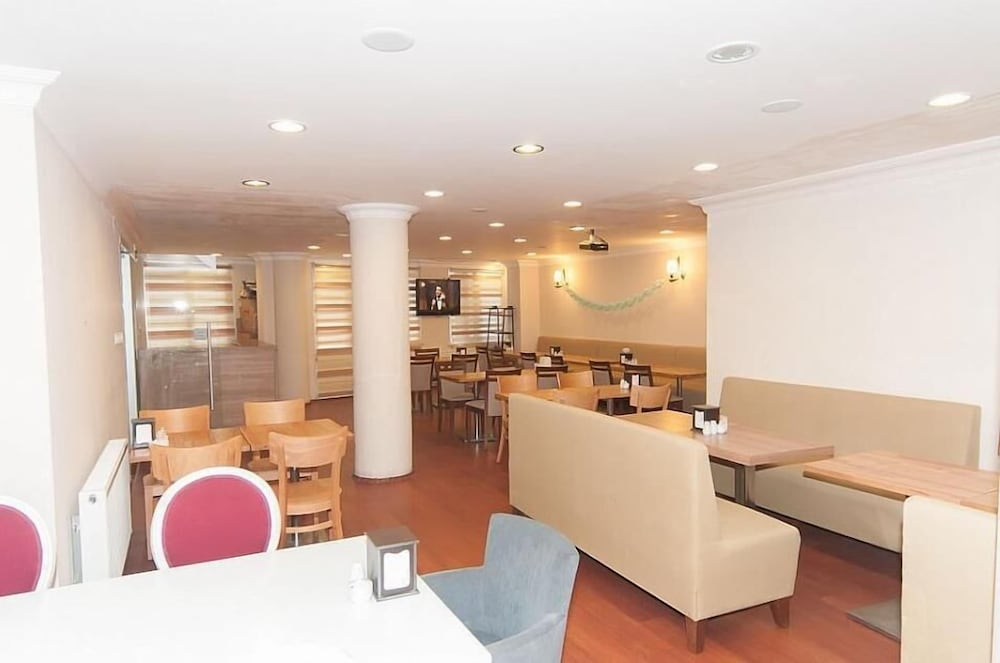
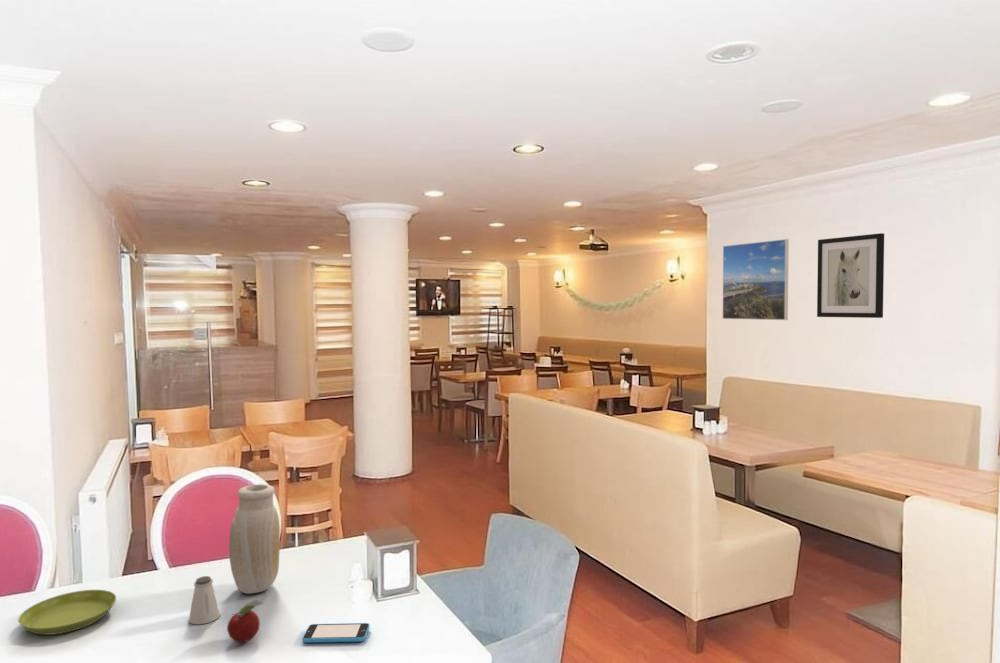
+ saltshaker (203, 598)
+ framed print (753, 281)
+ smartphone (336, 633)
+ saucer (69, 613)
+ wall art (849, 277)
+ vase (234, 534)
+ fruit (243, 618)
